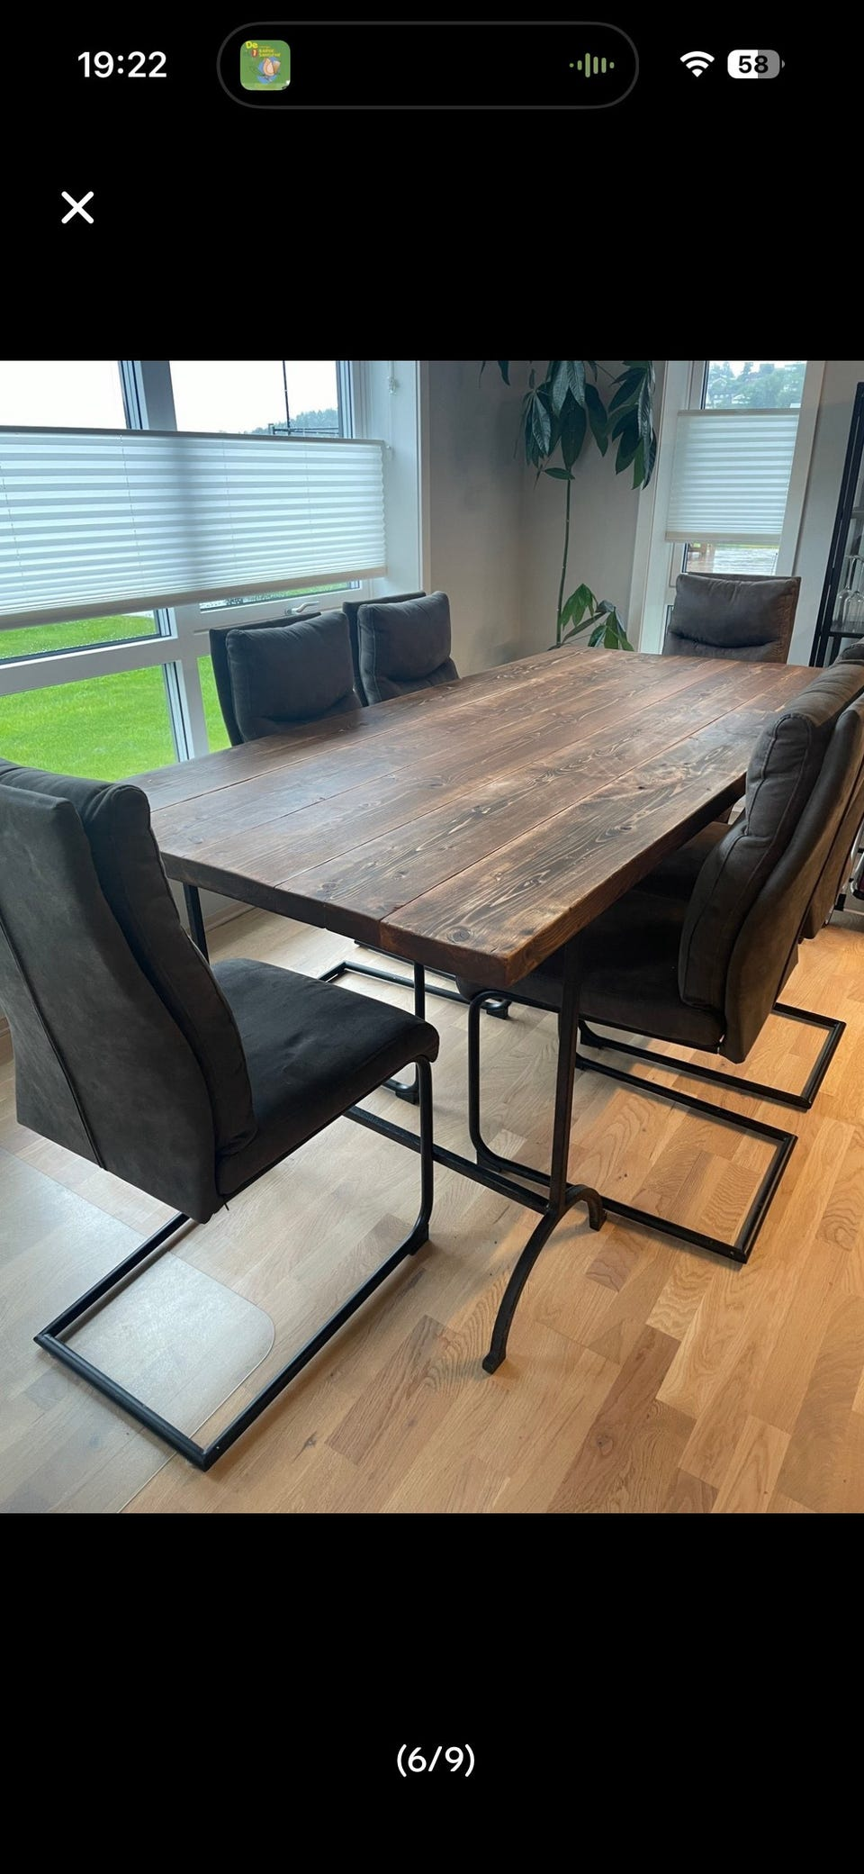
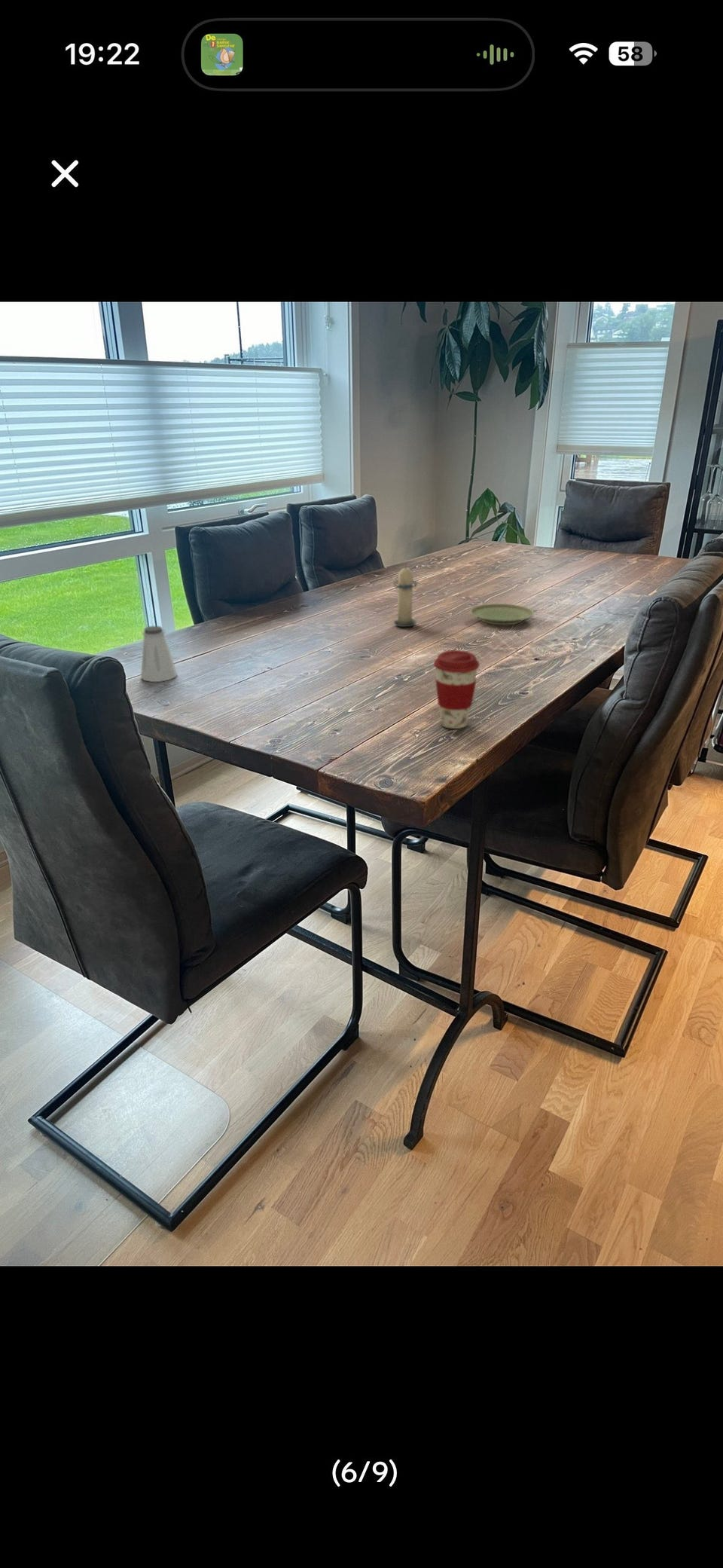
+ coffee cup (455, 690)
+ plate (501, 615)
+ candle (405, 594)
+ saltshaker (156, 652)
